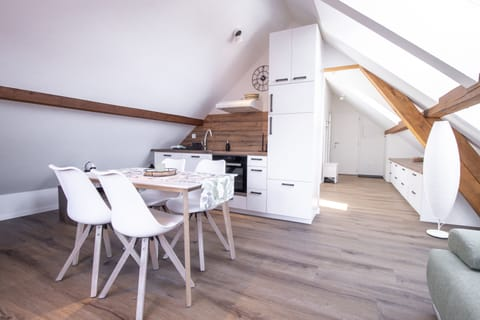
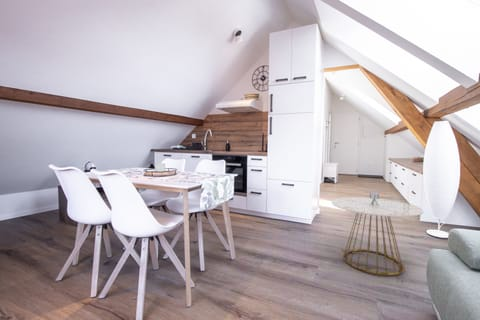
+ side table (376, 227)
